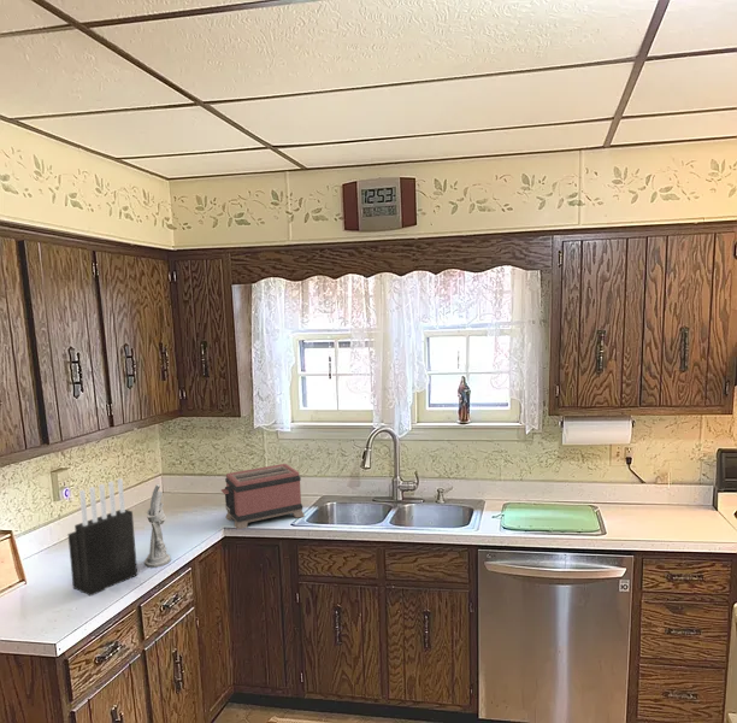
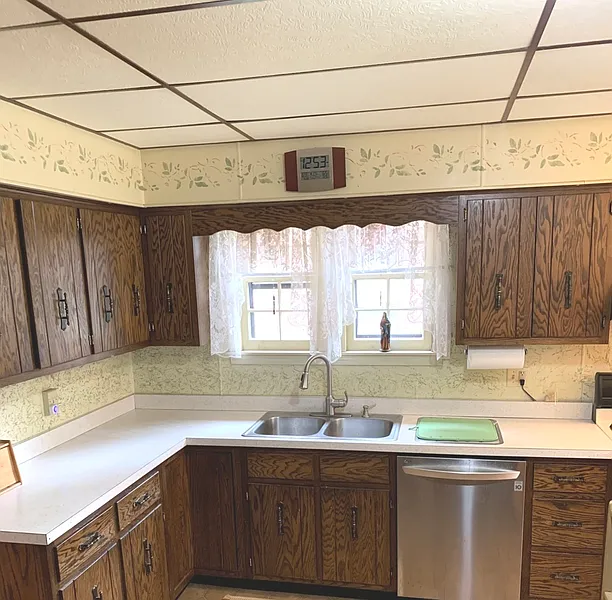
- knife block (99, 531)
- utensil holder (154, 522)
- toaster (260, 495)
